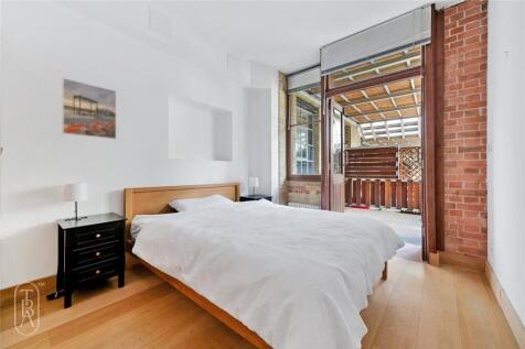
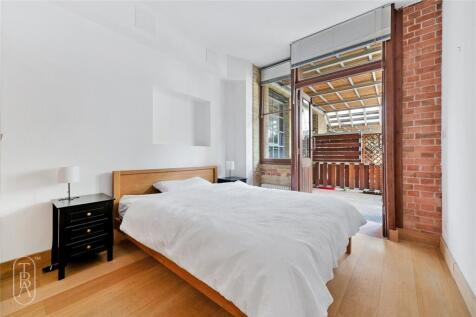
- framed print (90, 110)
